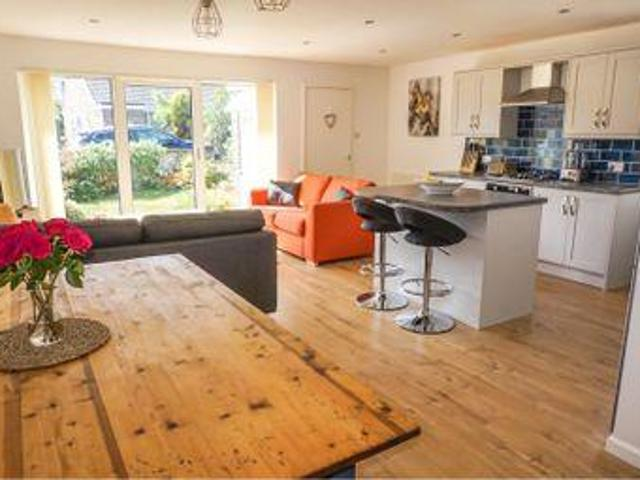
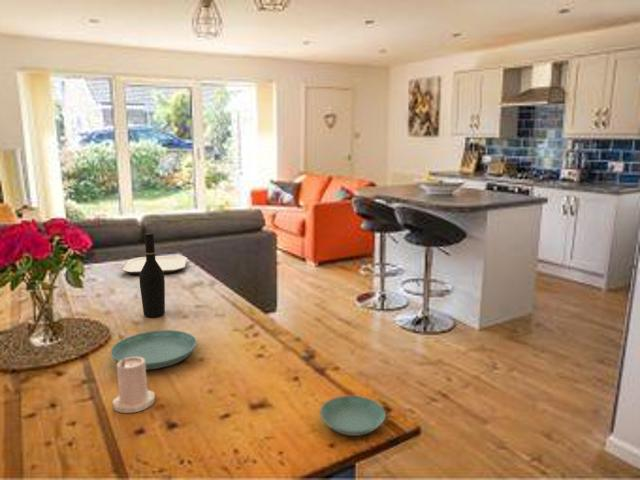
+ saucer (155, 350)
+ wine bottle (151, 274)
+ plate (158, 263)
+ candle (132, 379)
+ saucer (352, 417)
